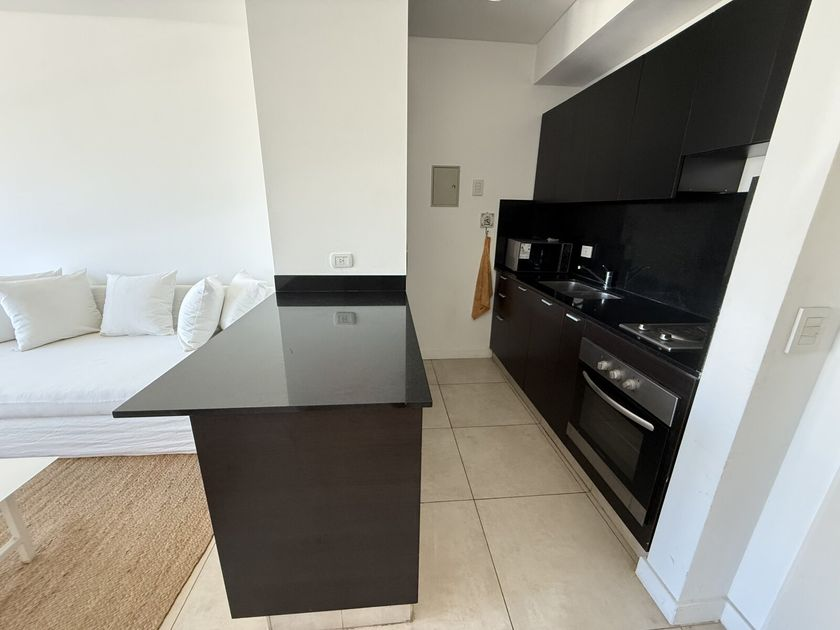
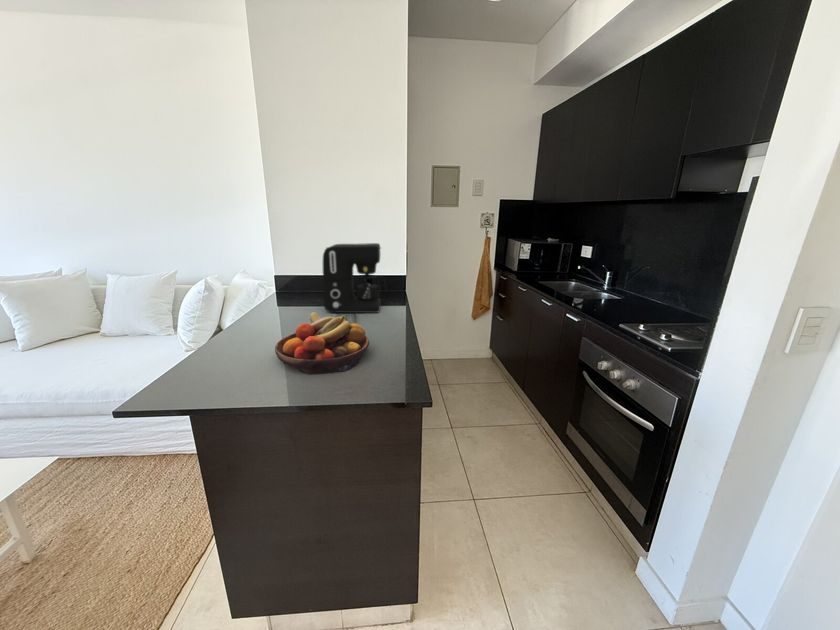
+ fruit bowl (322, 338)
+ coffee maker (358, 277)
